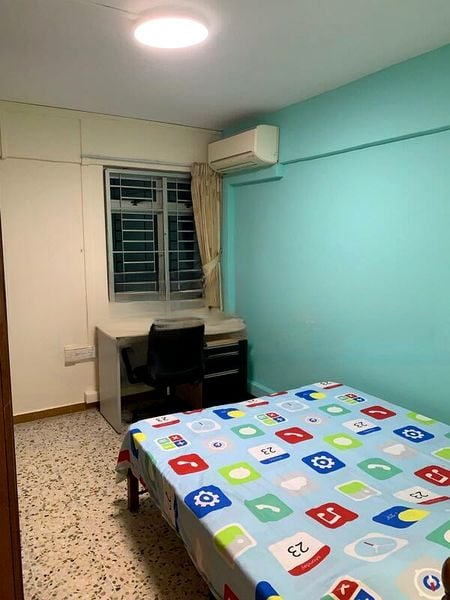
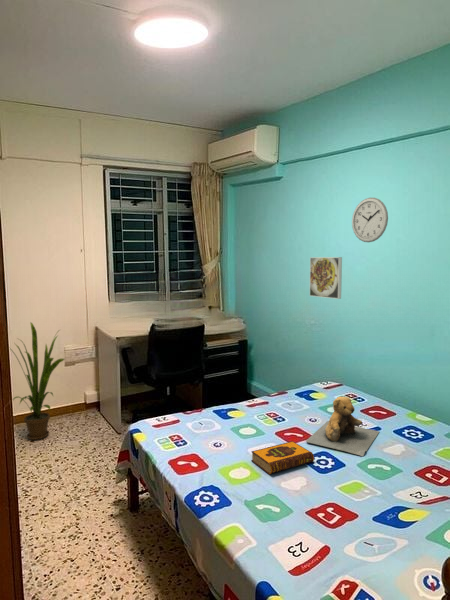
+ teddy bear (343, 417)
+ house plant (32, 381)
+ wall clock (368, 220)
+ hardback book (282, 457)
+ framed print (325, 277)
